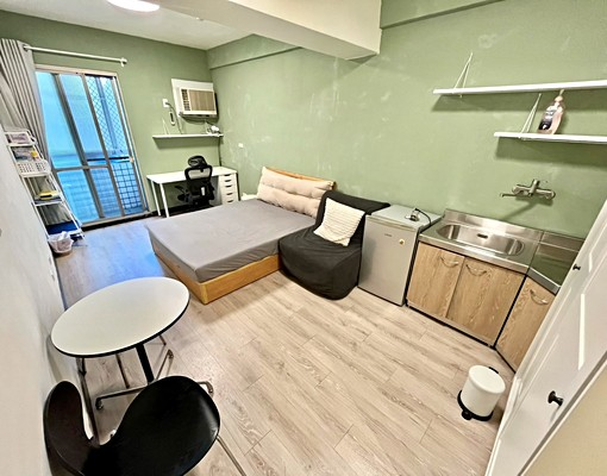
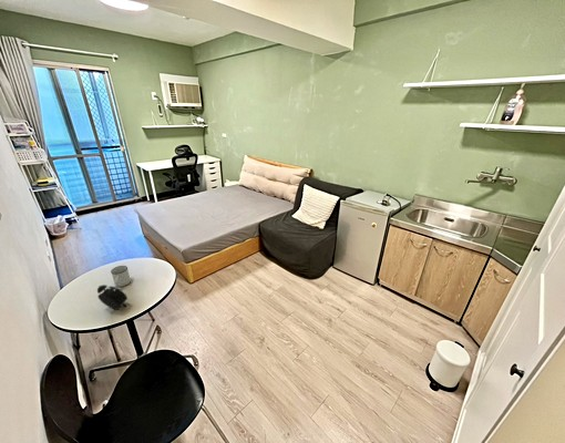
+ alarm clock (113, 297)
+ mug (120, 277)
